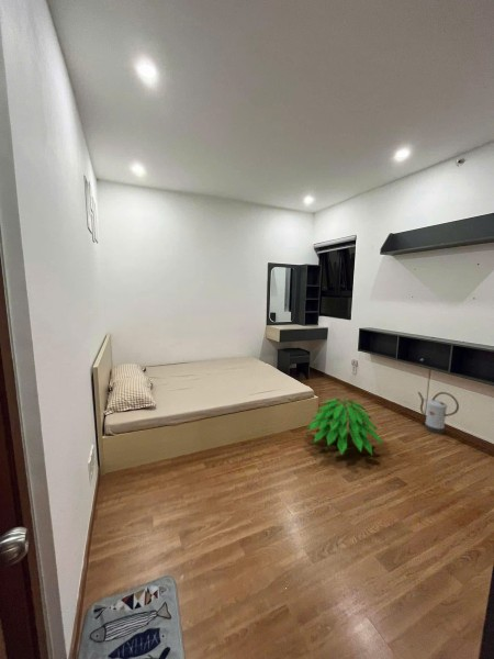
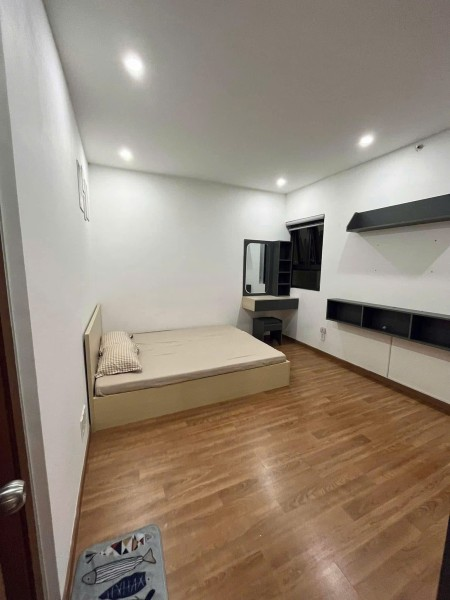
- indoor plant (344, 421)
- watering can (435, 410)
